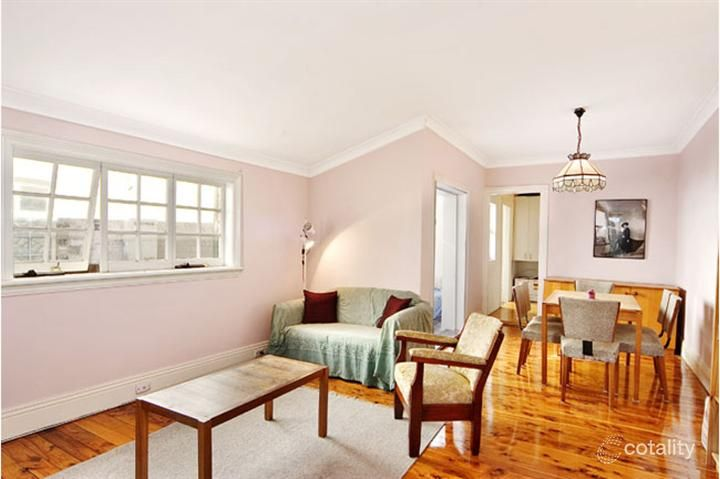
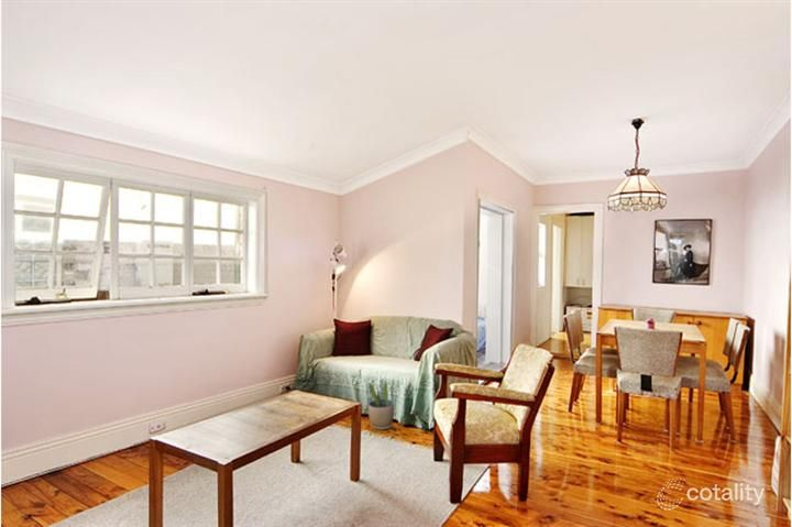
+ potted plant (381, 402)
